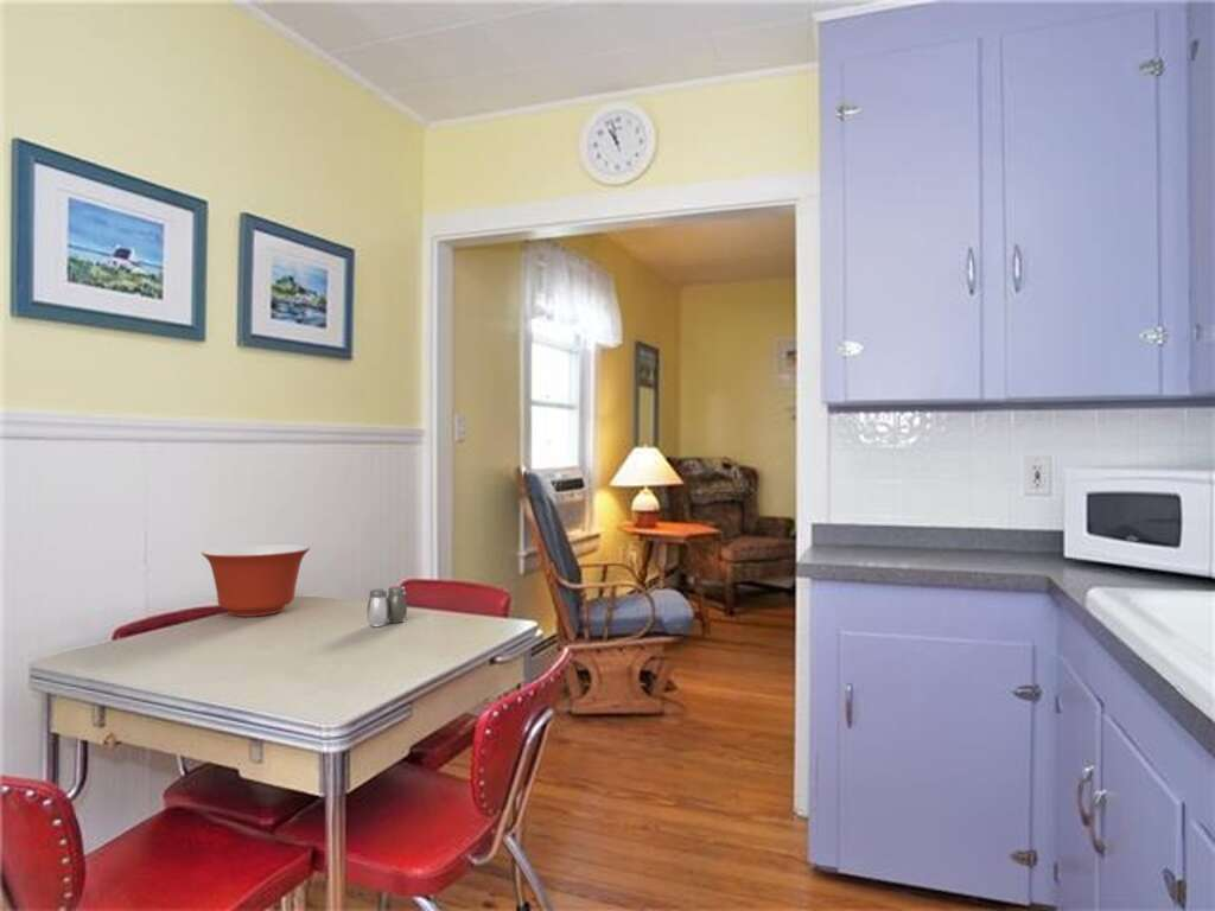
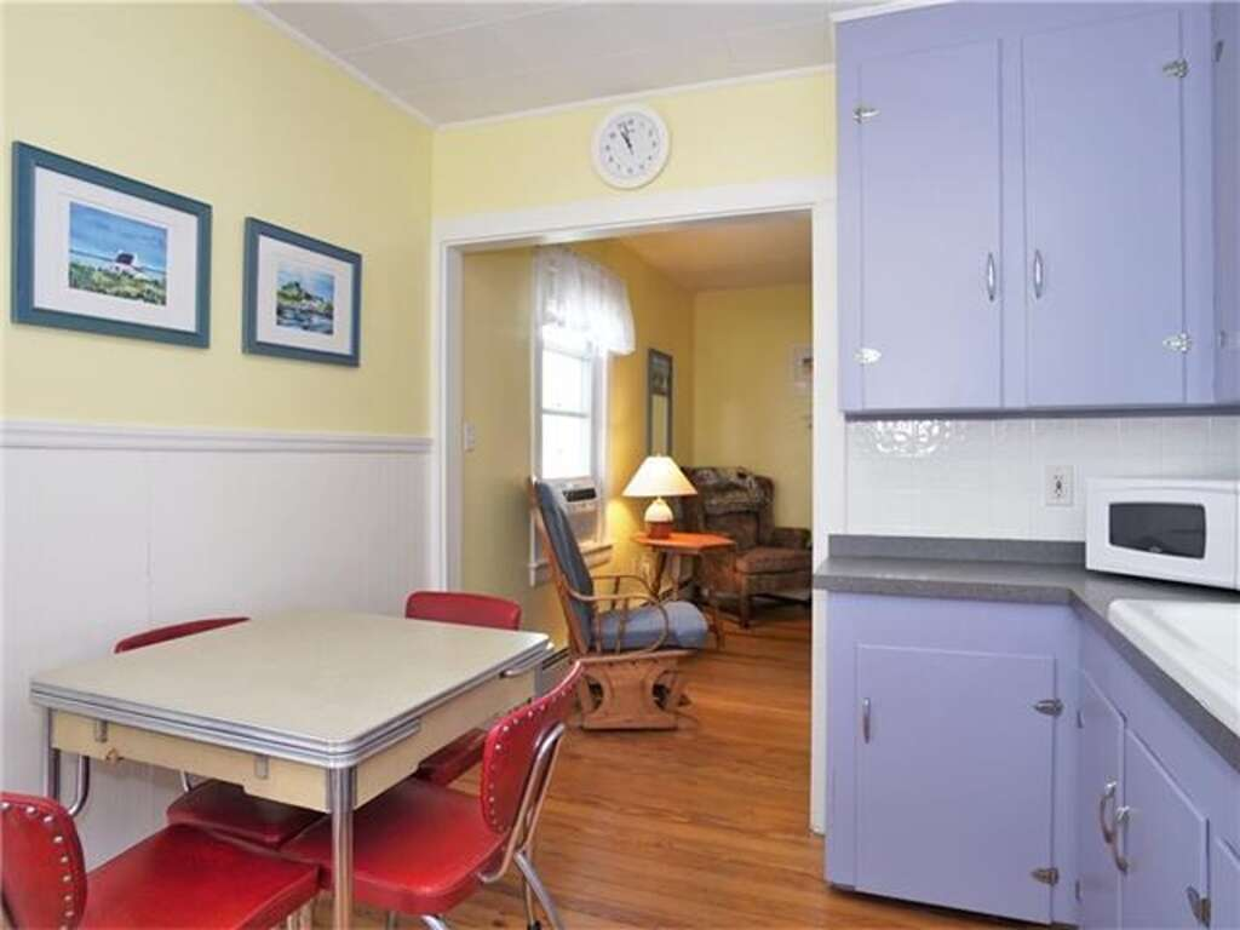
- salt and pepper shaker (387, 605)
- mixing bowl (256, 580)
